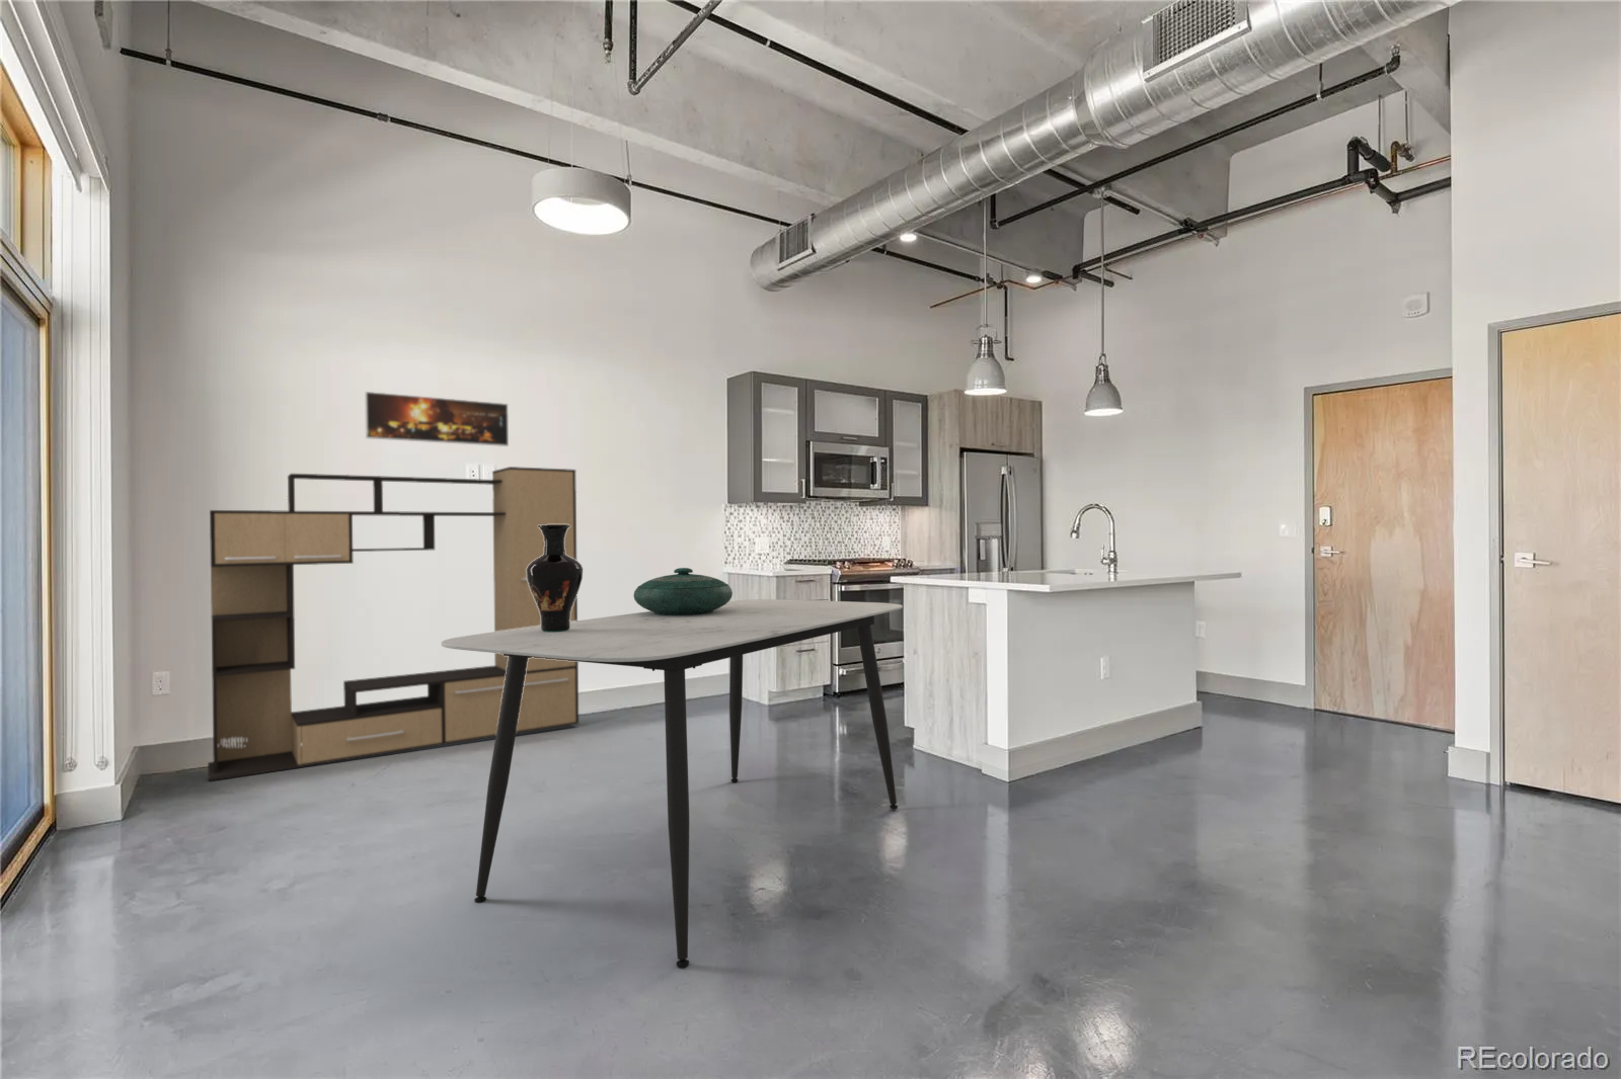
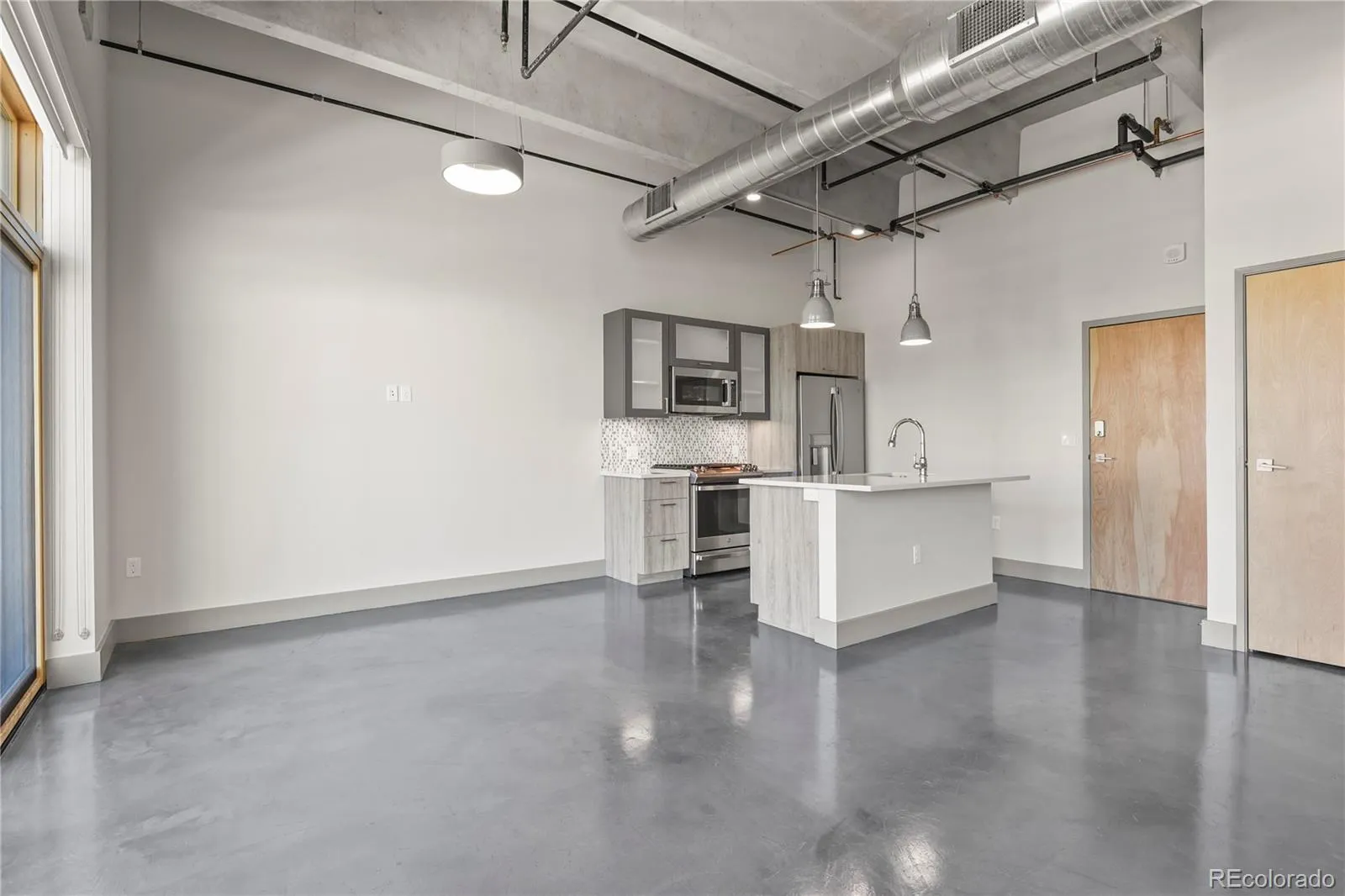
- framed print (440, 420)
- vase (554, 577)
- media console (409, 549)
- decorative bowl (683, 589)
- dining table (730, 733)
